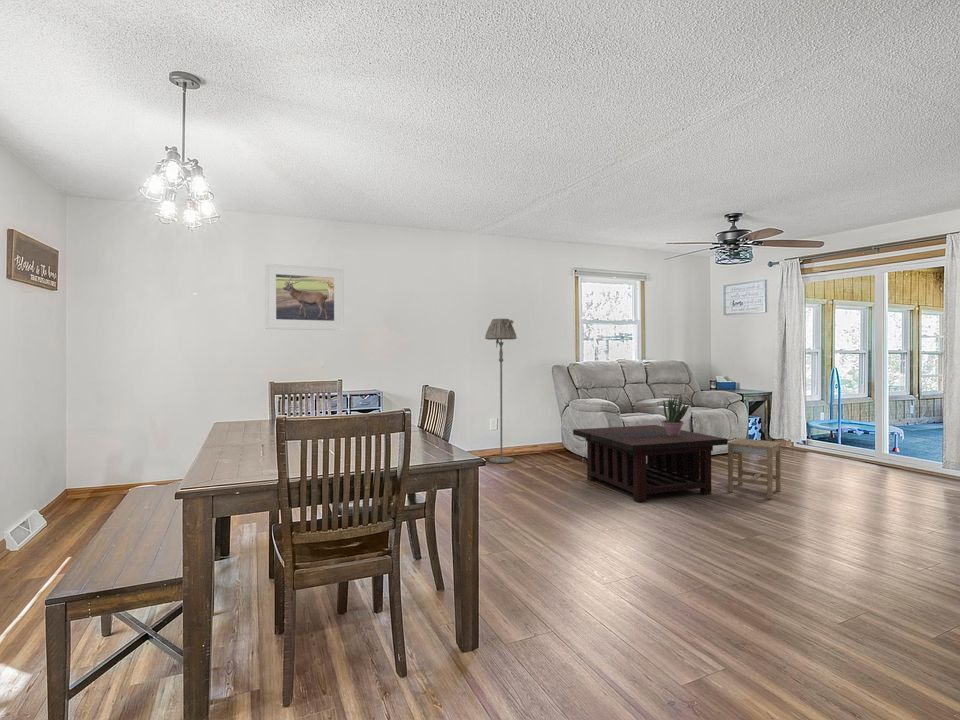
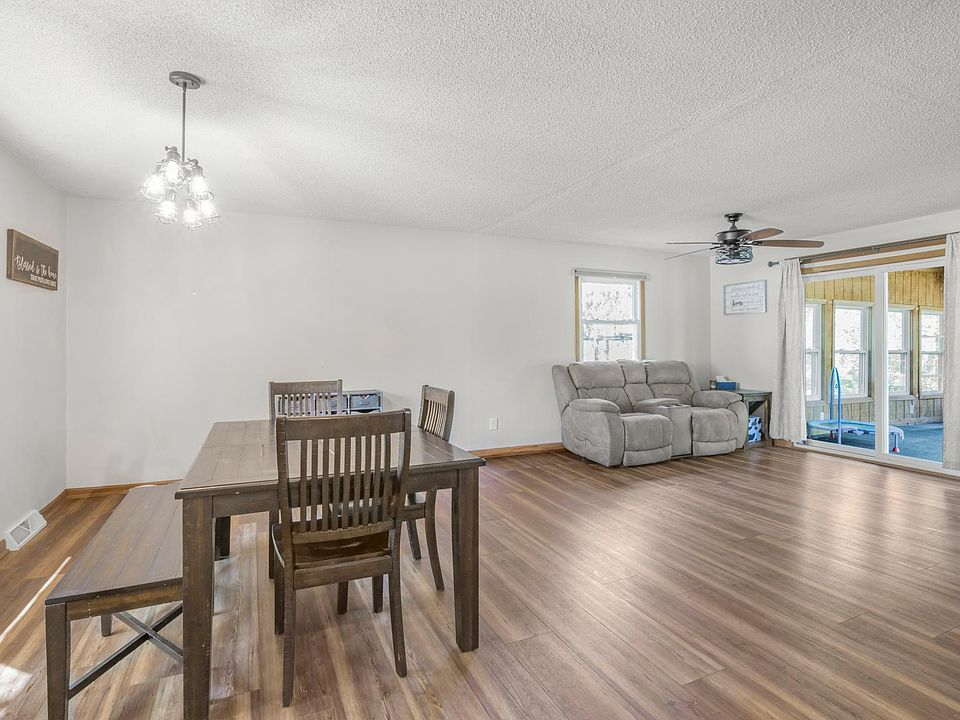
- stool (754, 472)
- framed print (305, 298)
- coffee table (645, 460)
- floor lamp (501, 389)
- potted plant (675, 414)
